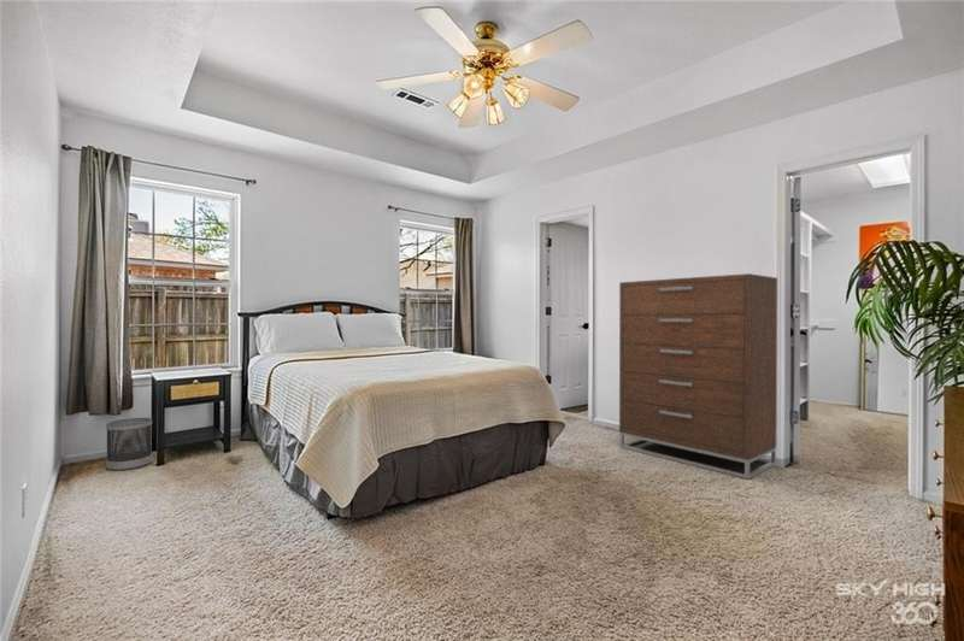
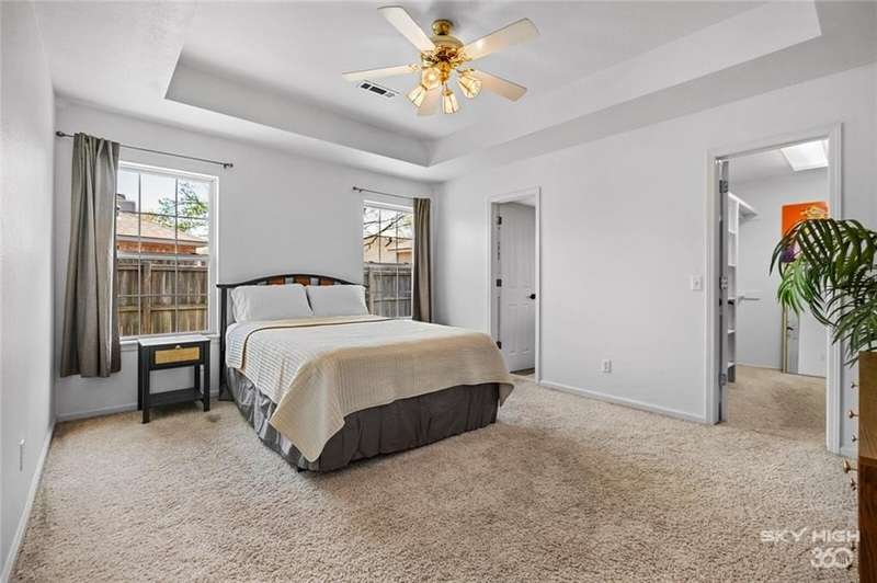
- wastebasket (129, 442)
- dresser (692, 367)
